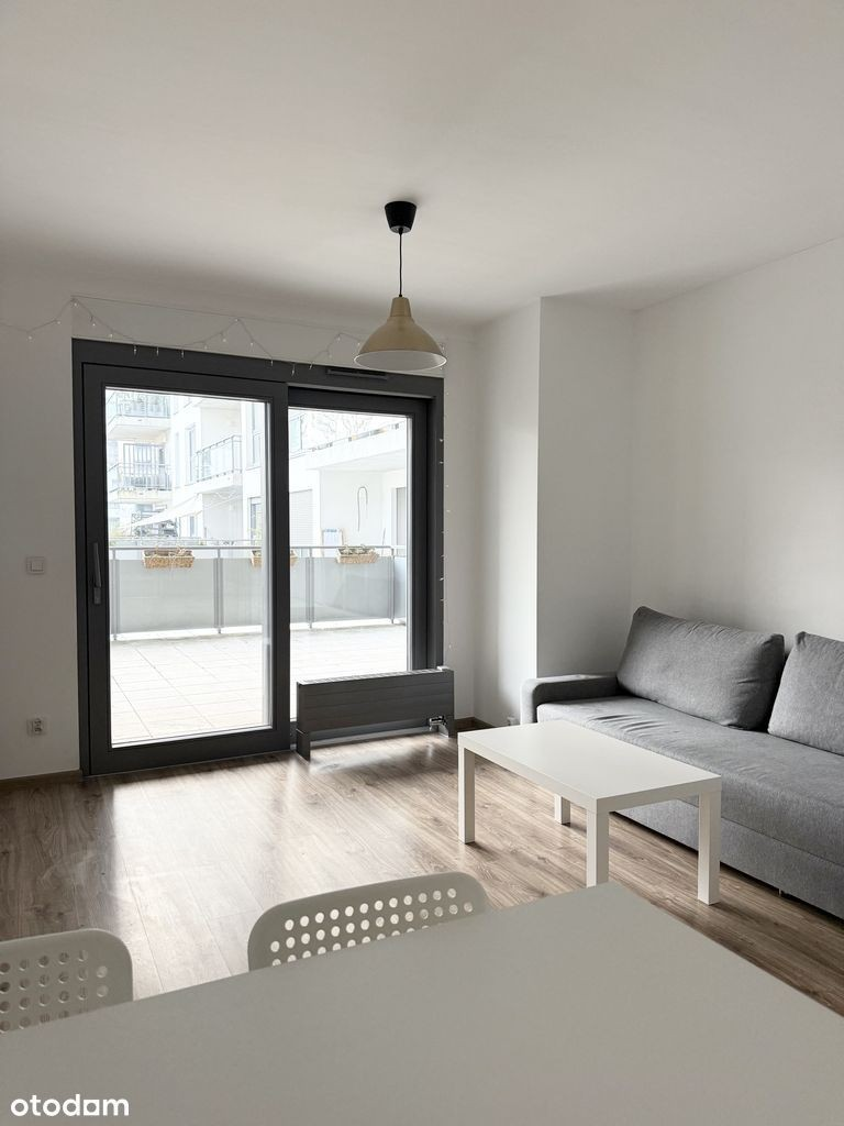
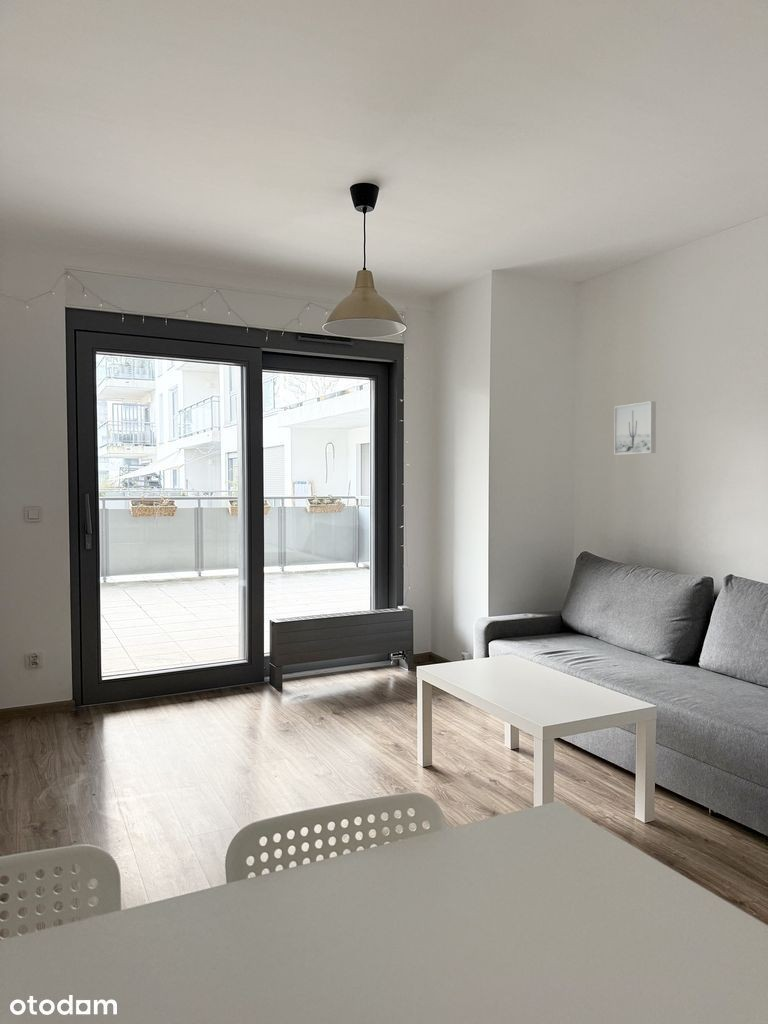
+ wall art (634, 429)
